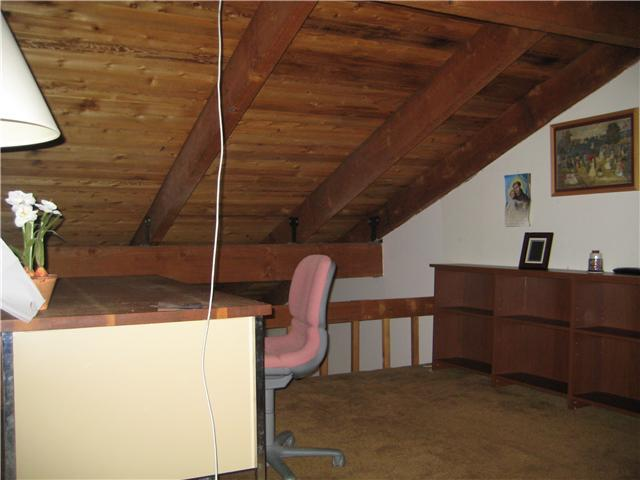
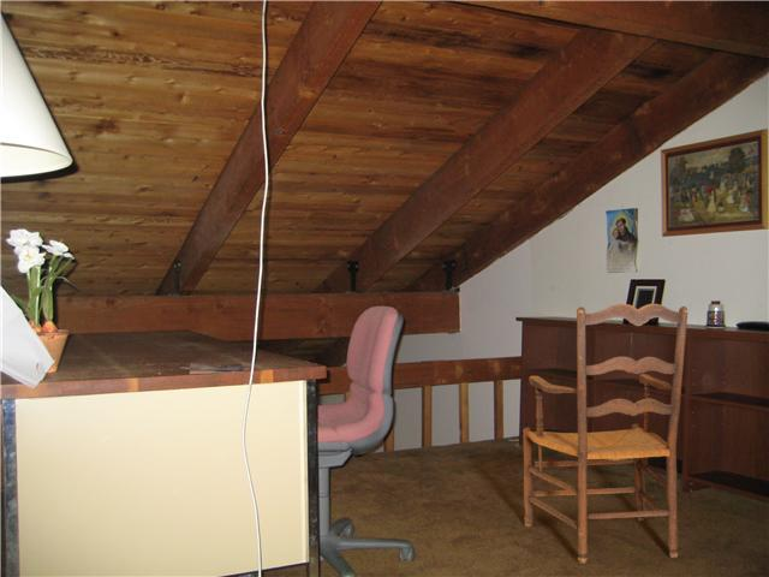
+ armchair (603, 415)
